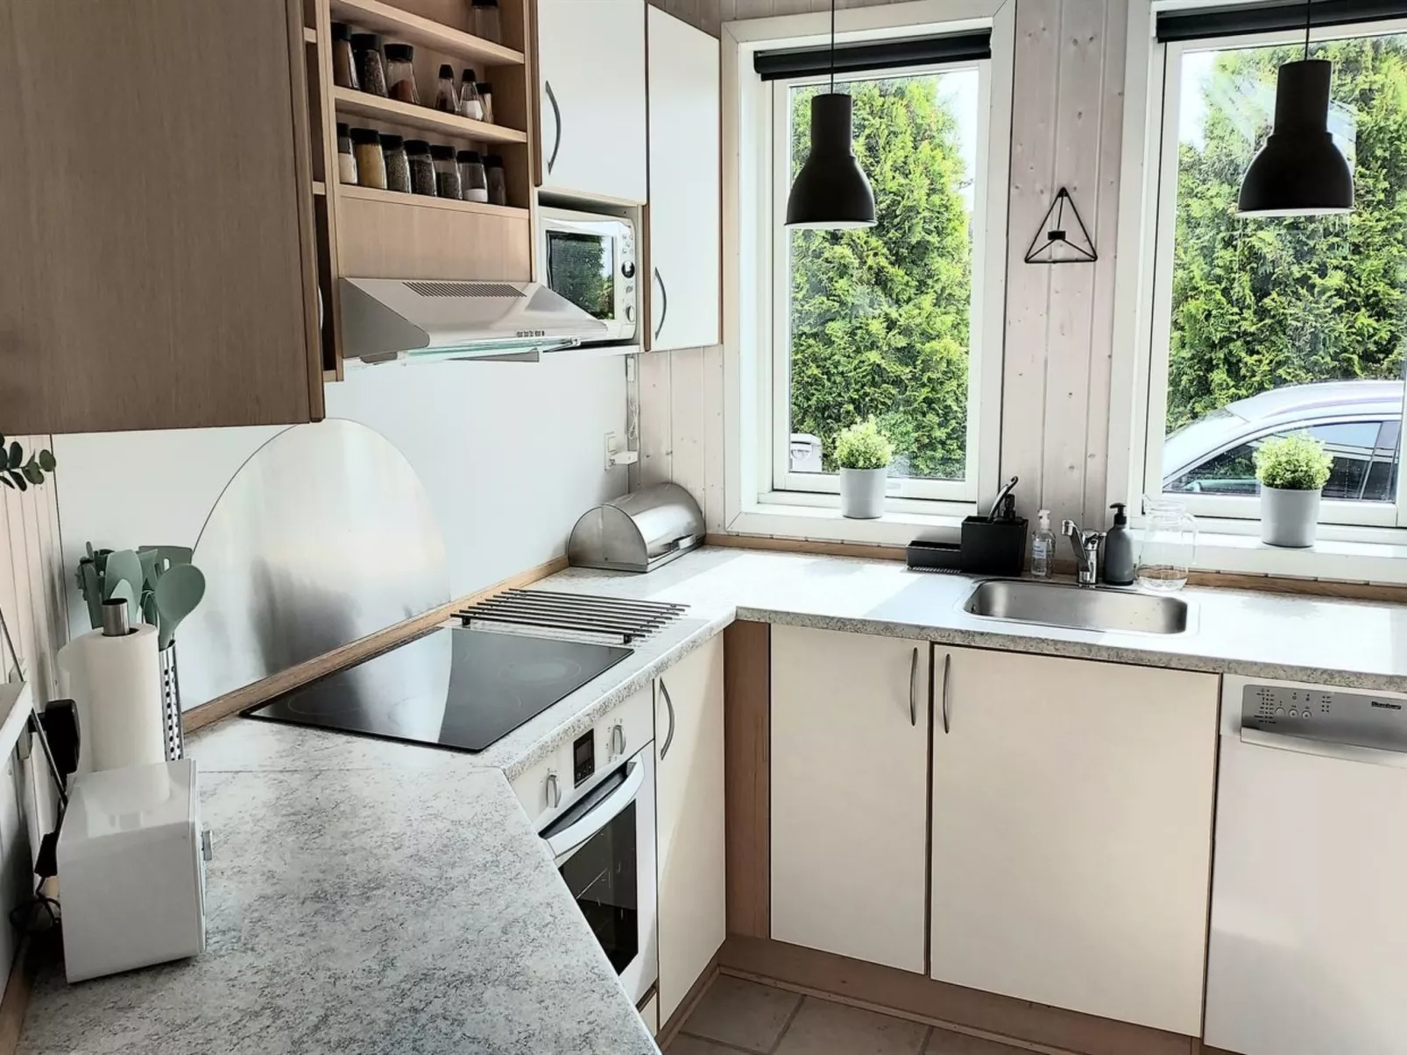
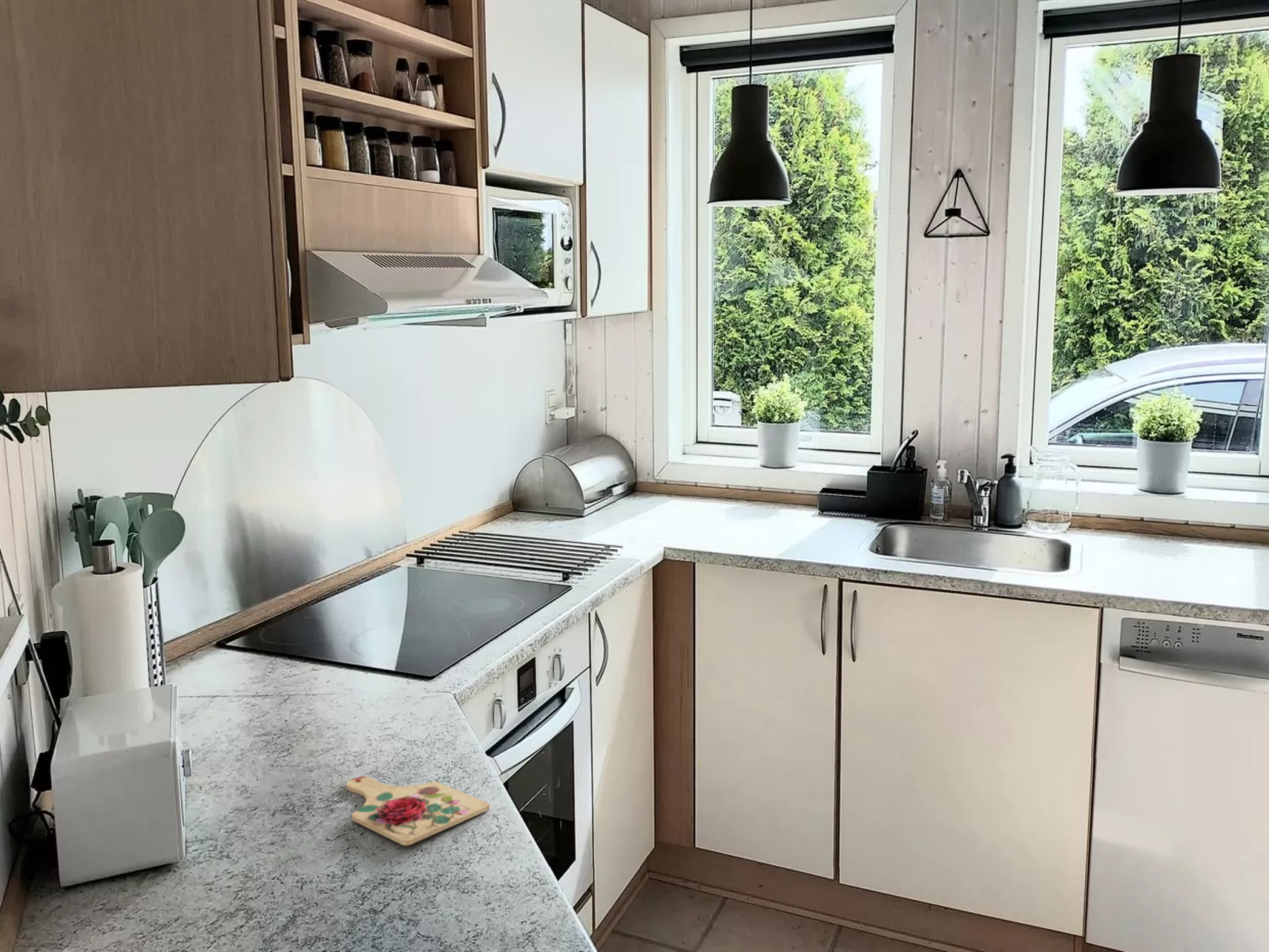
+ cutting board (399, 795)
